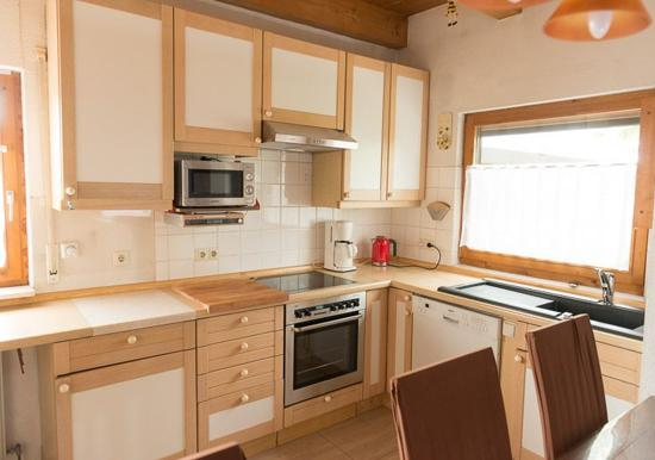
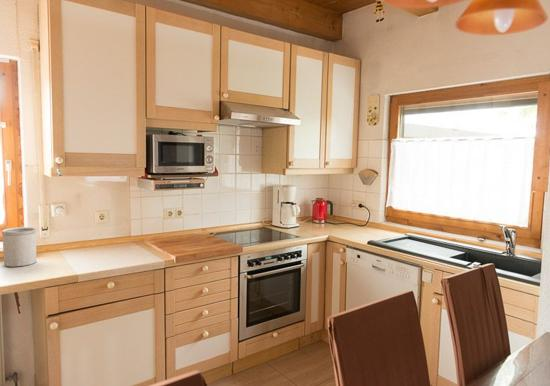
+ utensil holder (20, 246)
